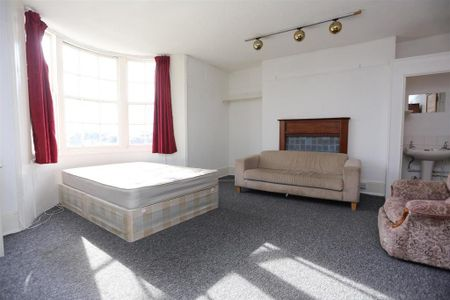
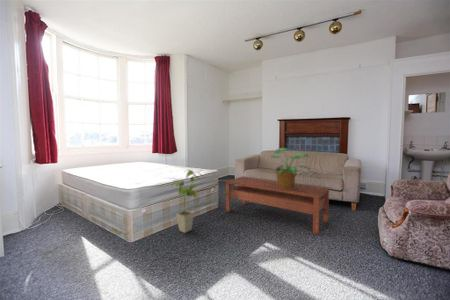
+ house plant (188, 199)
+ coffee table (273, 200)
+ potted plant (289, 167)
